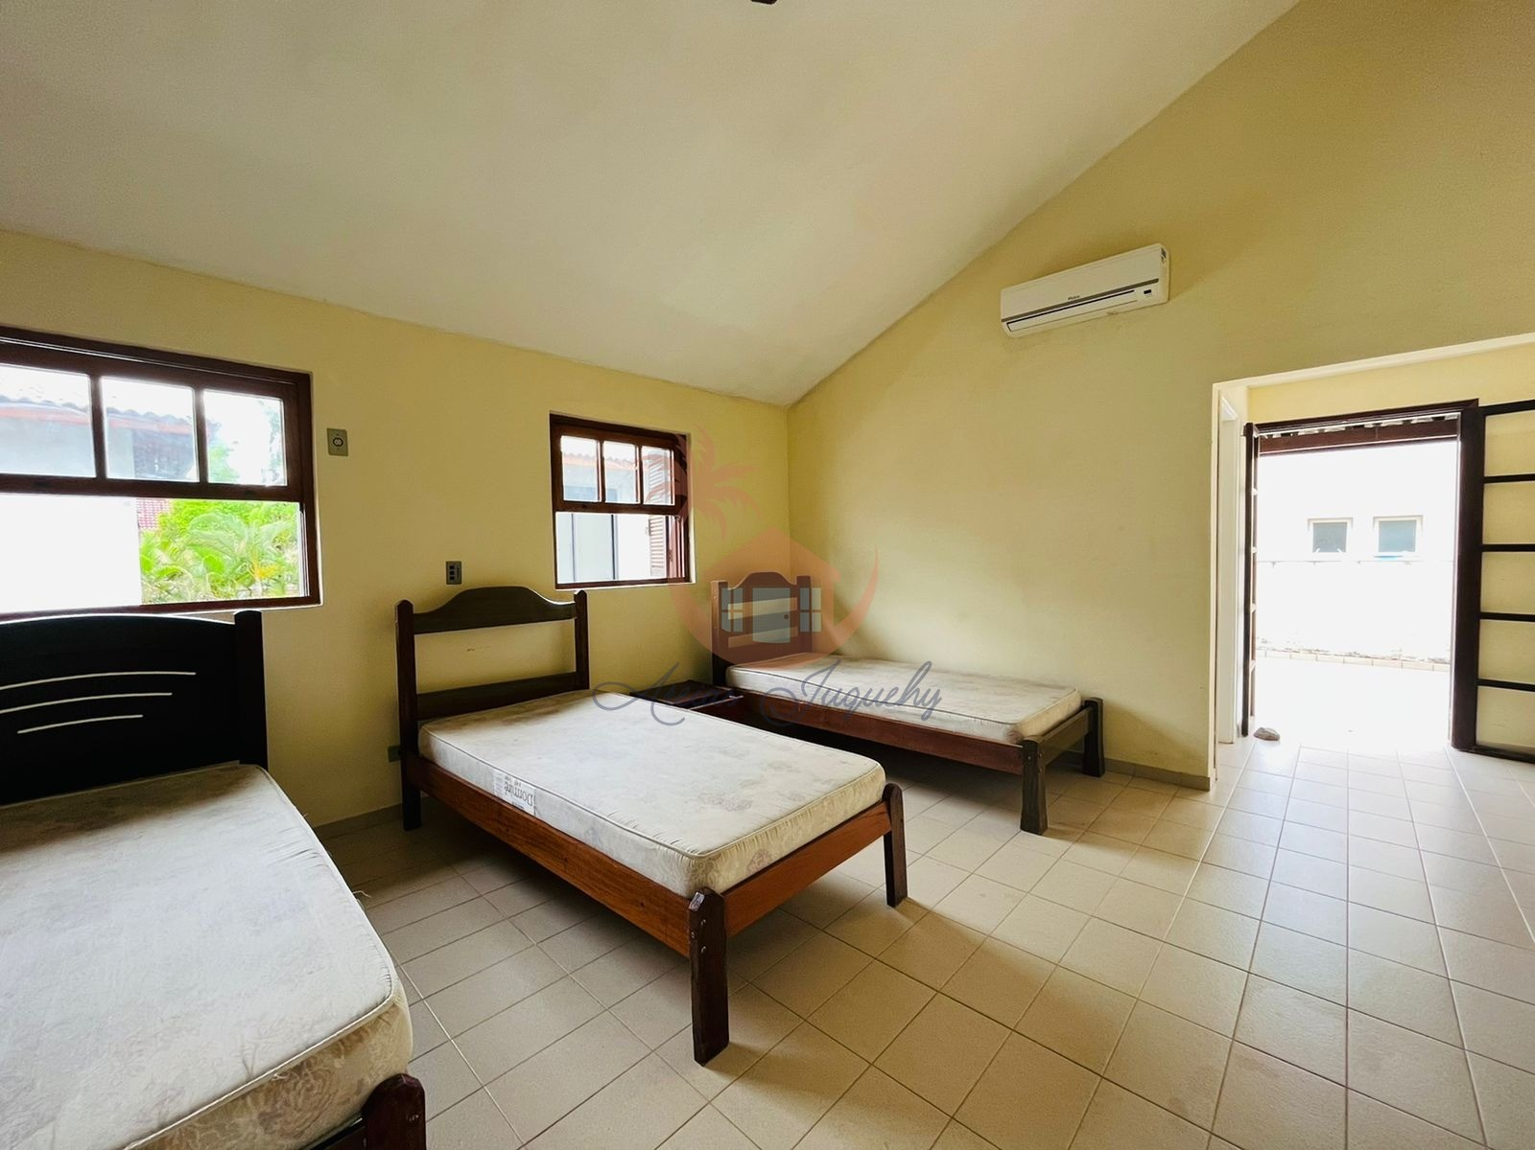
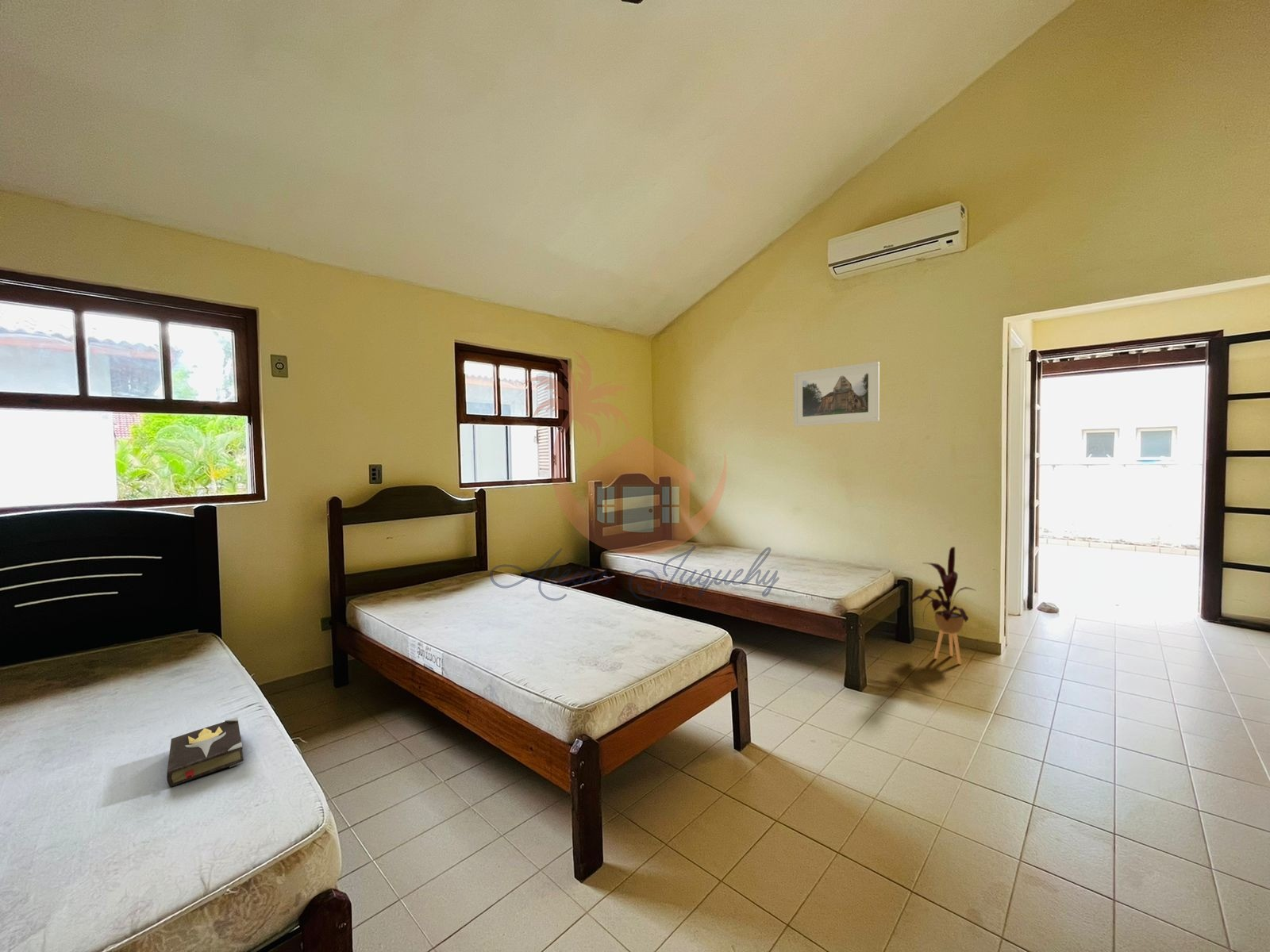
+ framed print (834, 395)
+ hardback book (206, 748)
+ house plant (941, 601)
